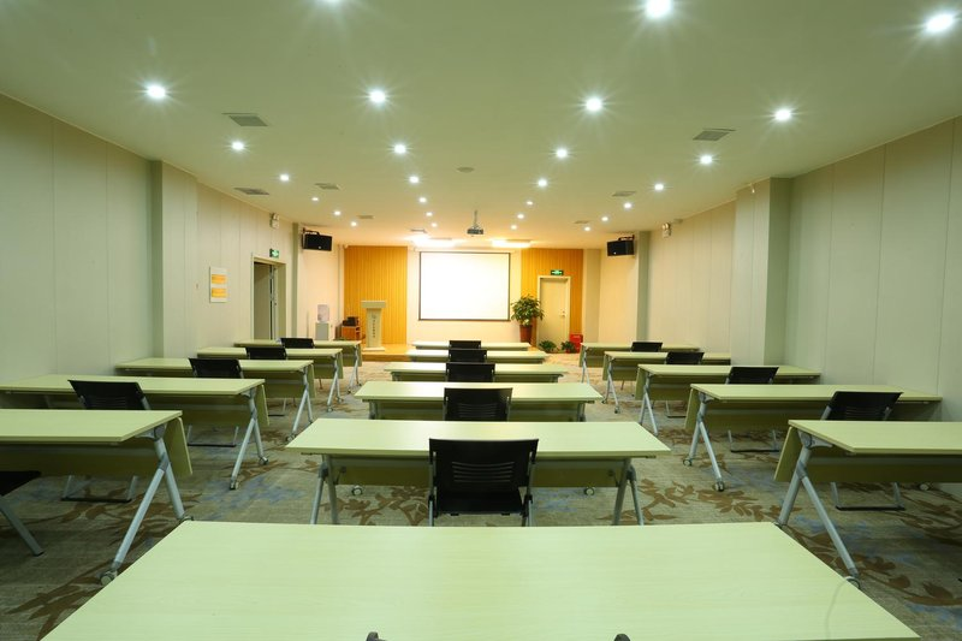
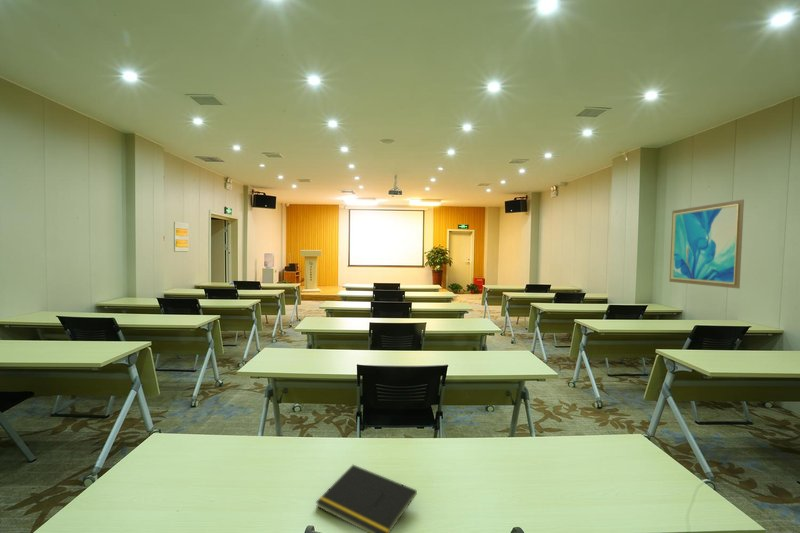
+ notepad (366, 498)
+ wall art (701, 245)
